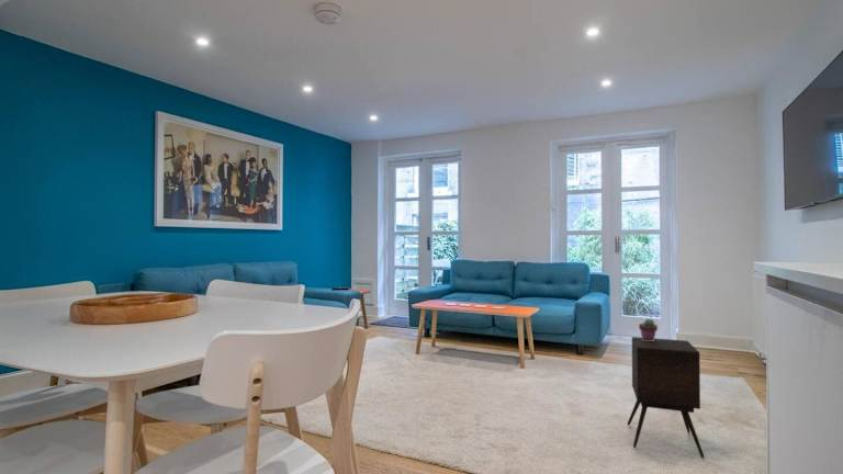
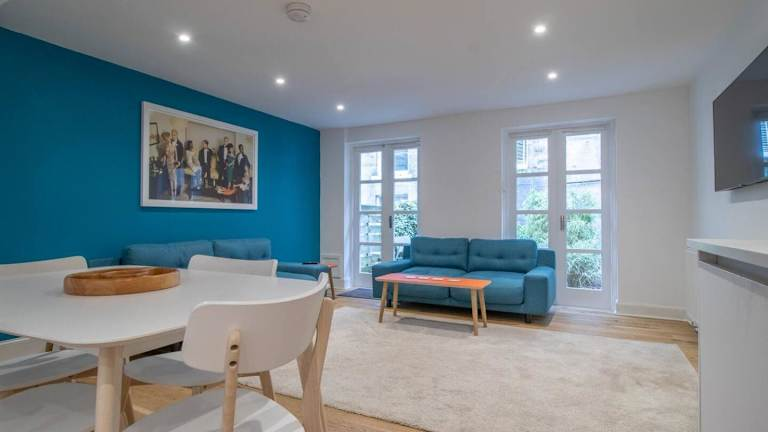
- potted succulent (648, 329)
- side table (662, 392)
